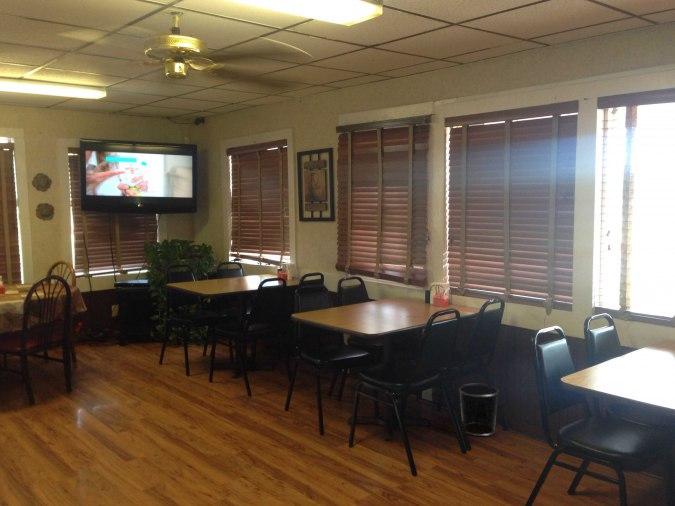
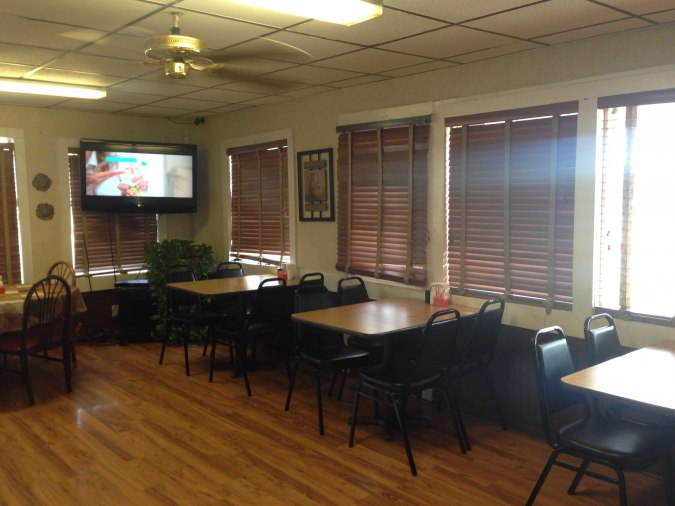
- waste bin (478, 409)
